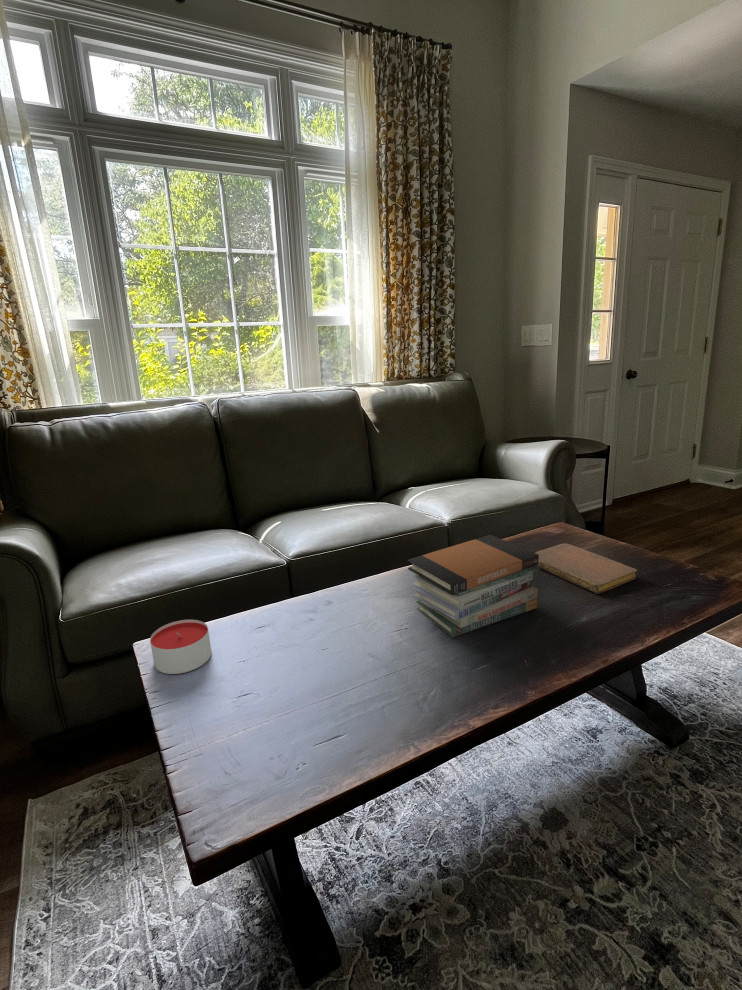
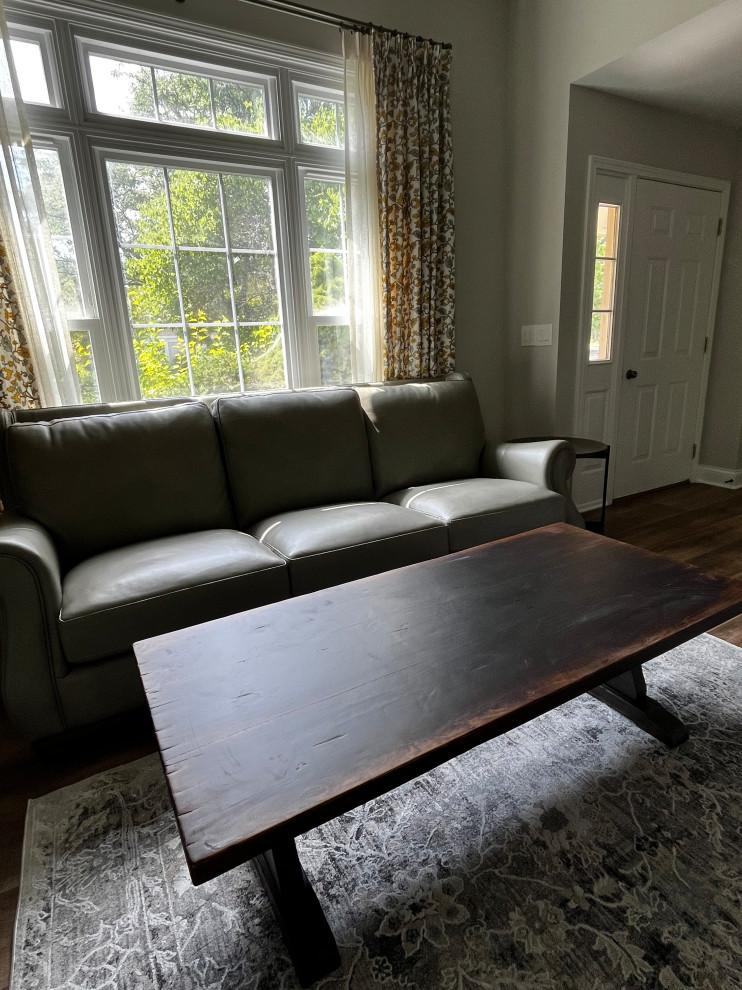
- notebook (579, 566)
- candle (181, 645)
- book stack (473, 583)
